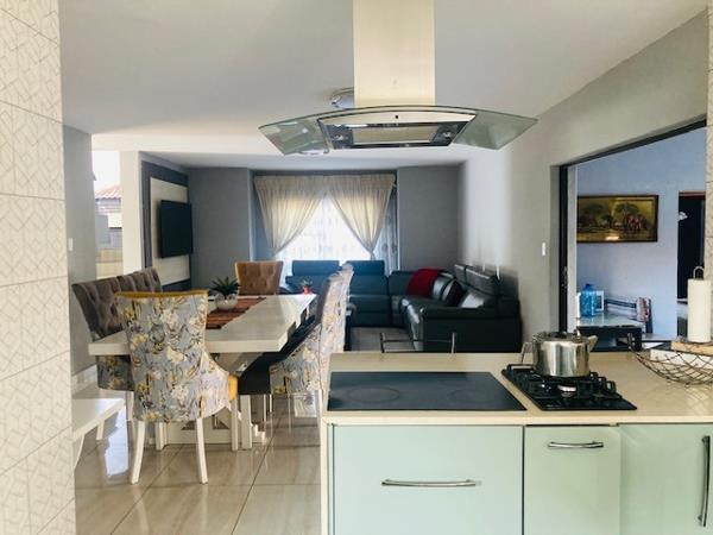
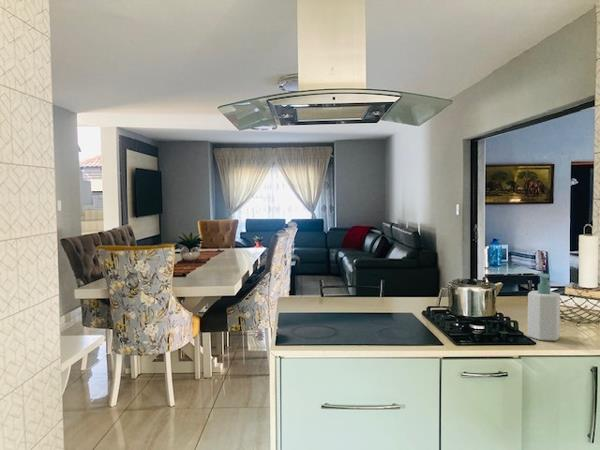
+ soap bottle (543, 305)
